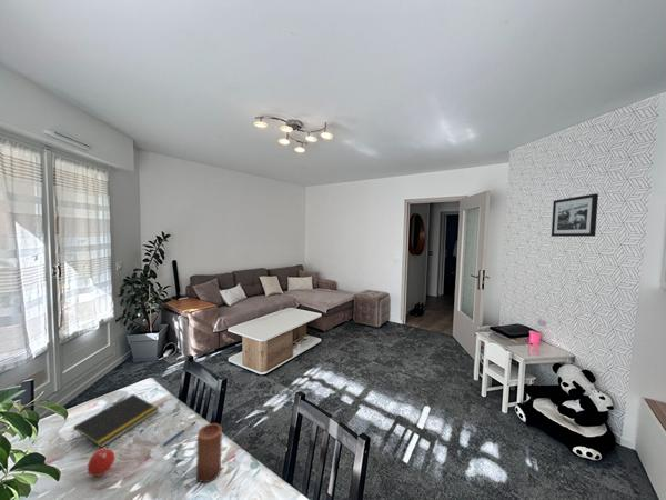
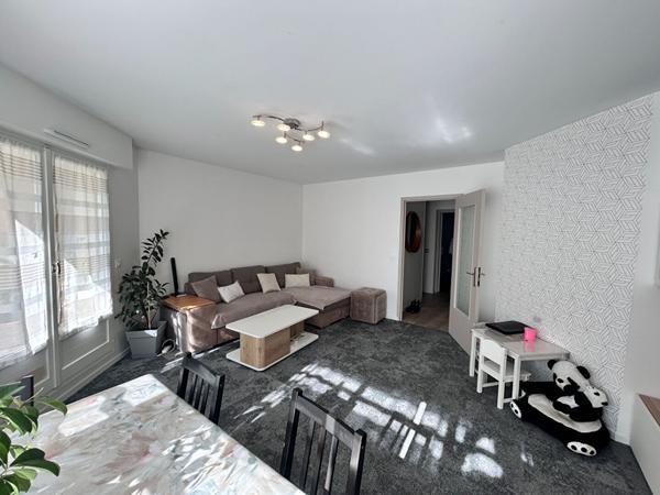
- candle (209, 451)
- picture frame (572, 217)
- pen (180, 432)
- notepad (119, 417)
- fruit (101, 460)
